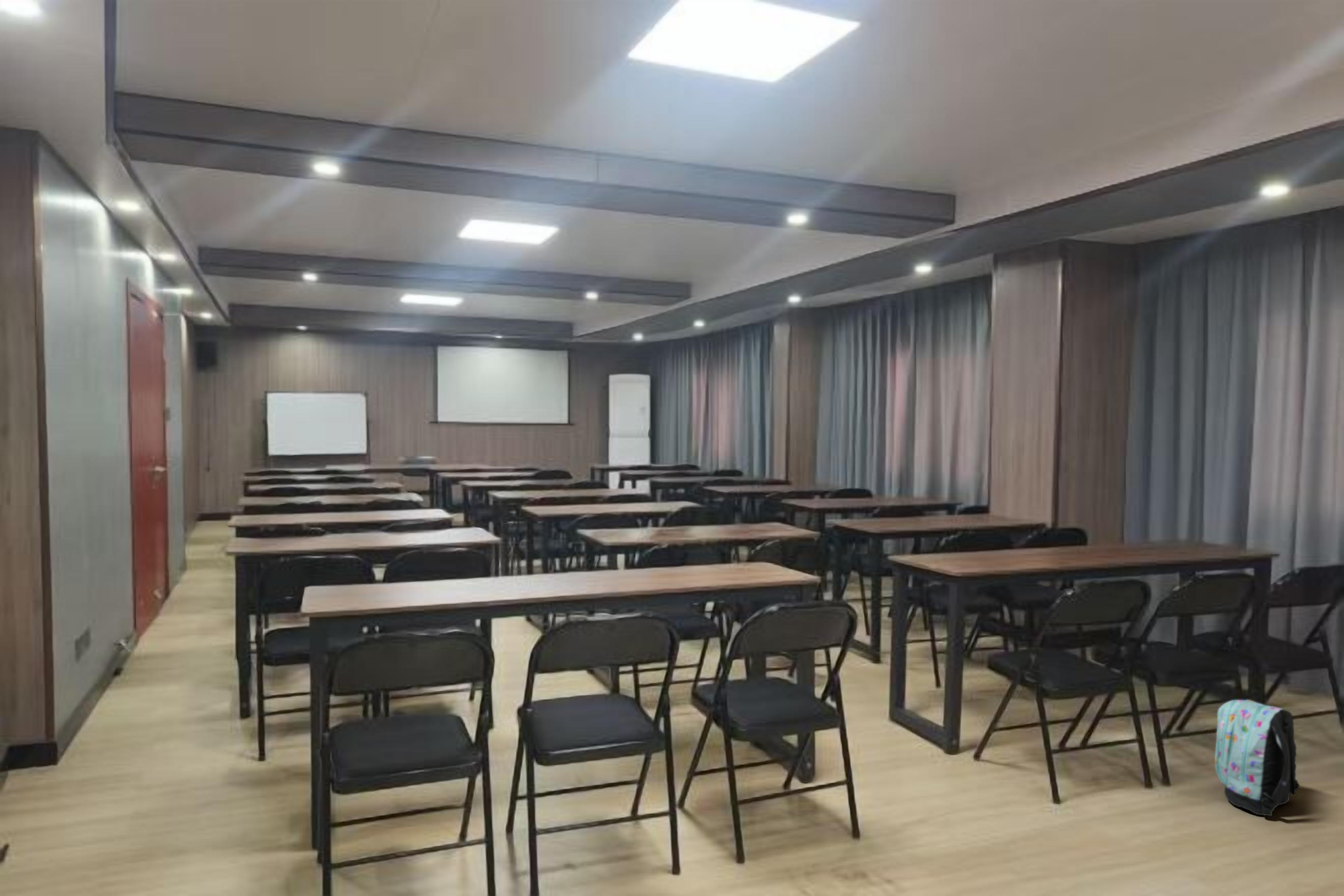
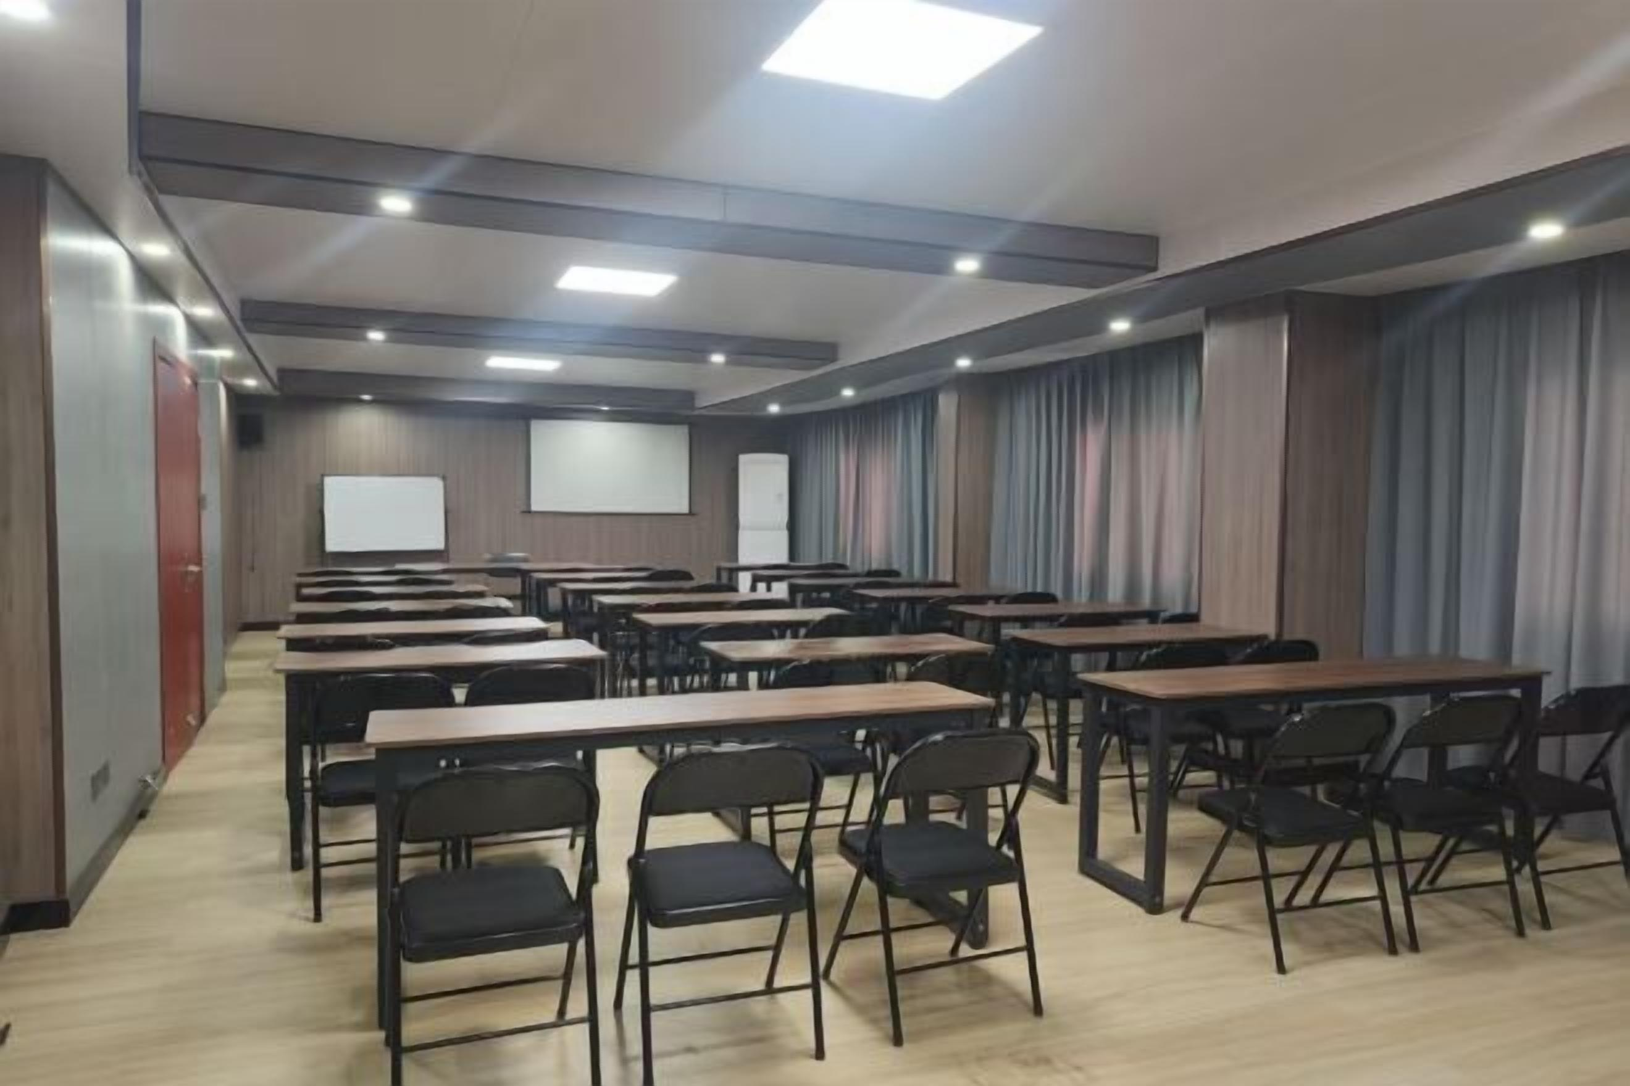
- backpack (1255, 752)
